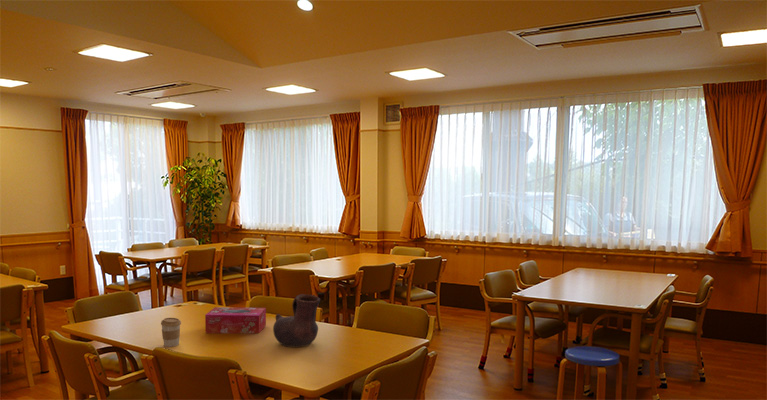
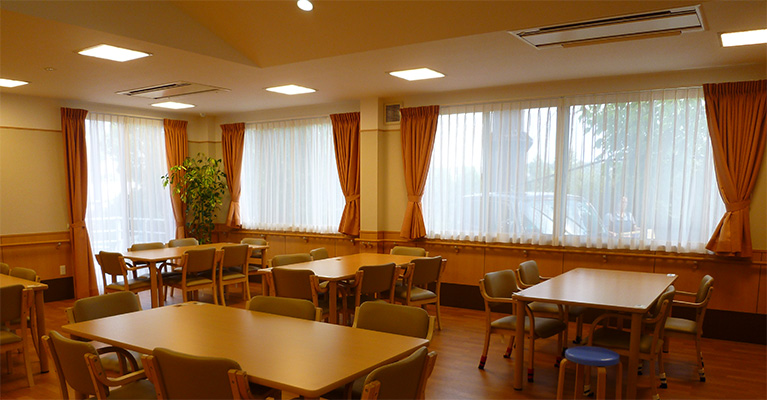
- pitcher (296, 318)
- tissue box (236, 320)
- coffee cup (171, 331)
